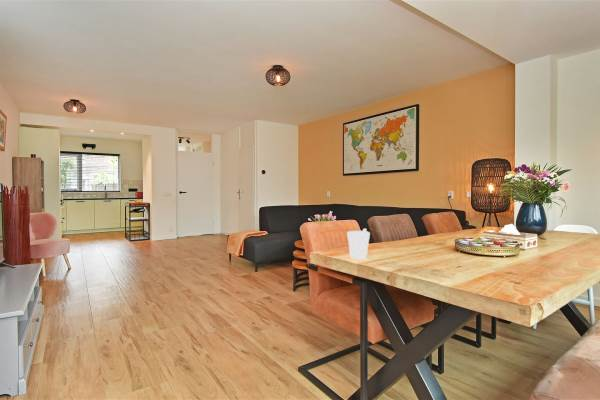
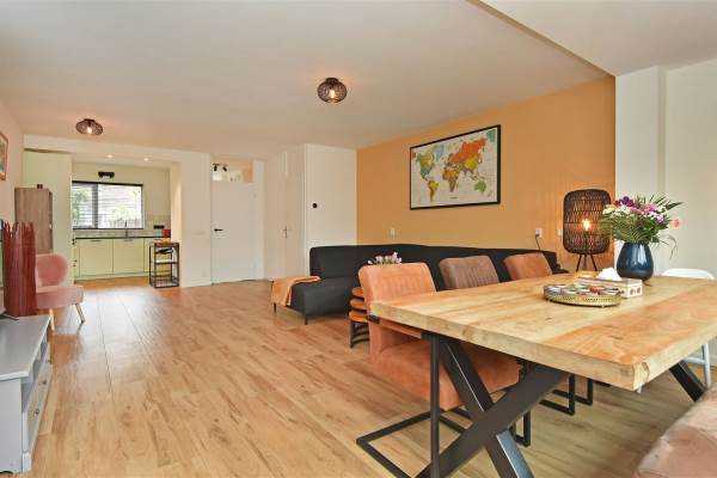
- cup (358, 243)
